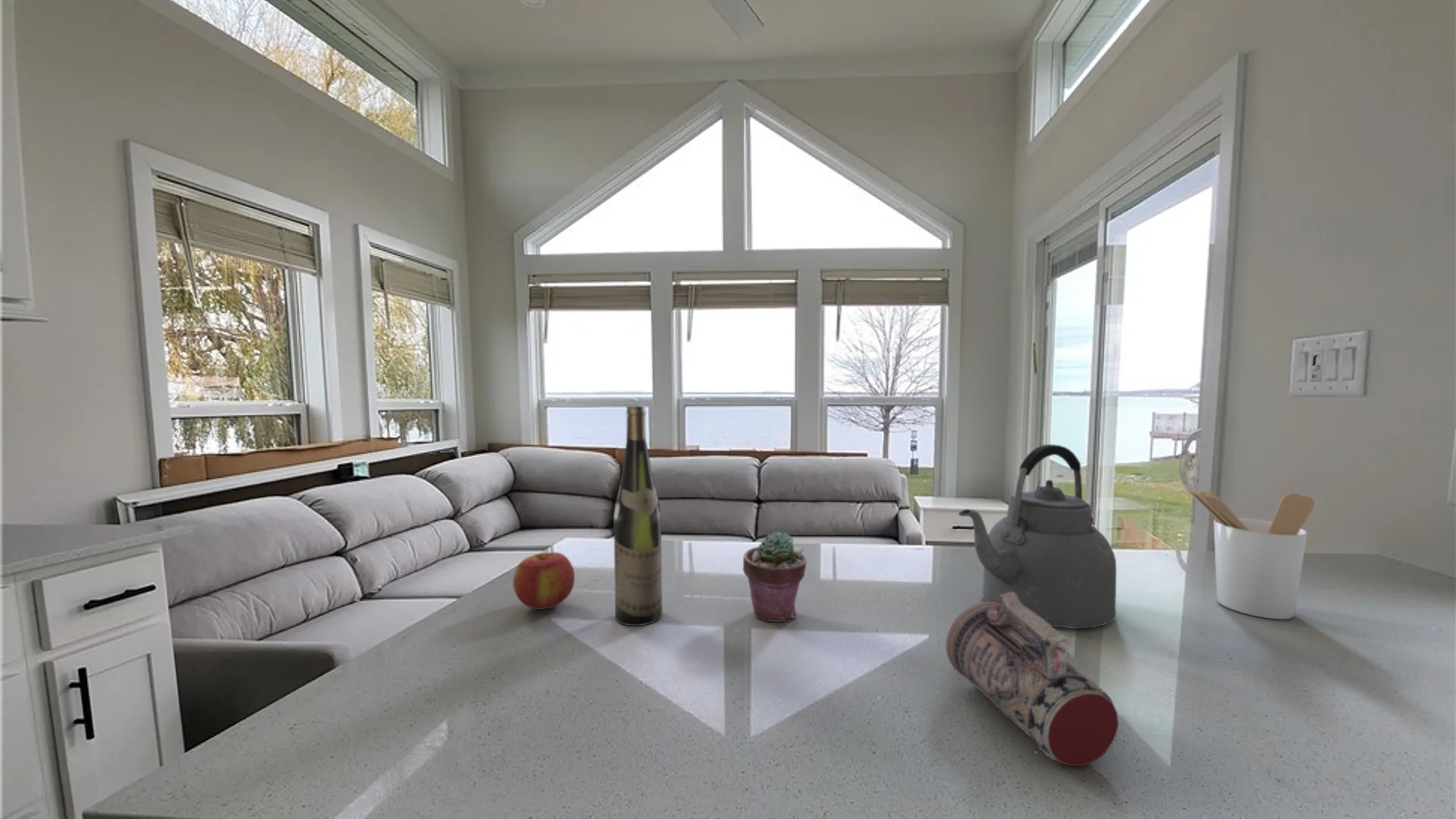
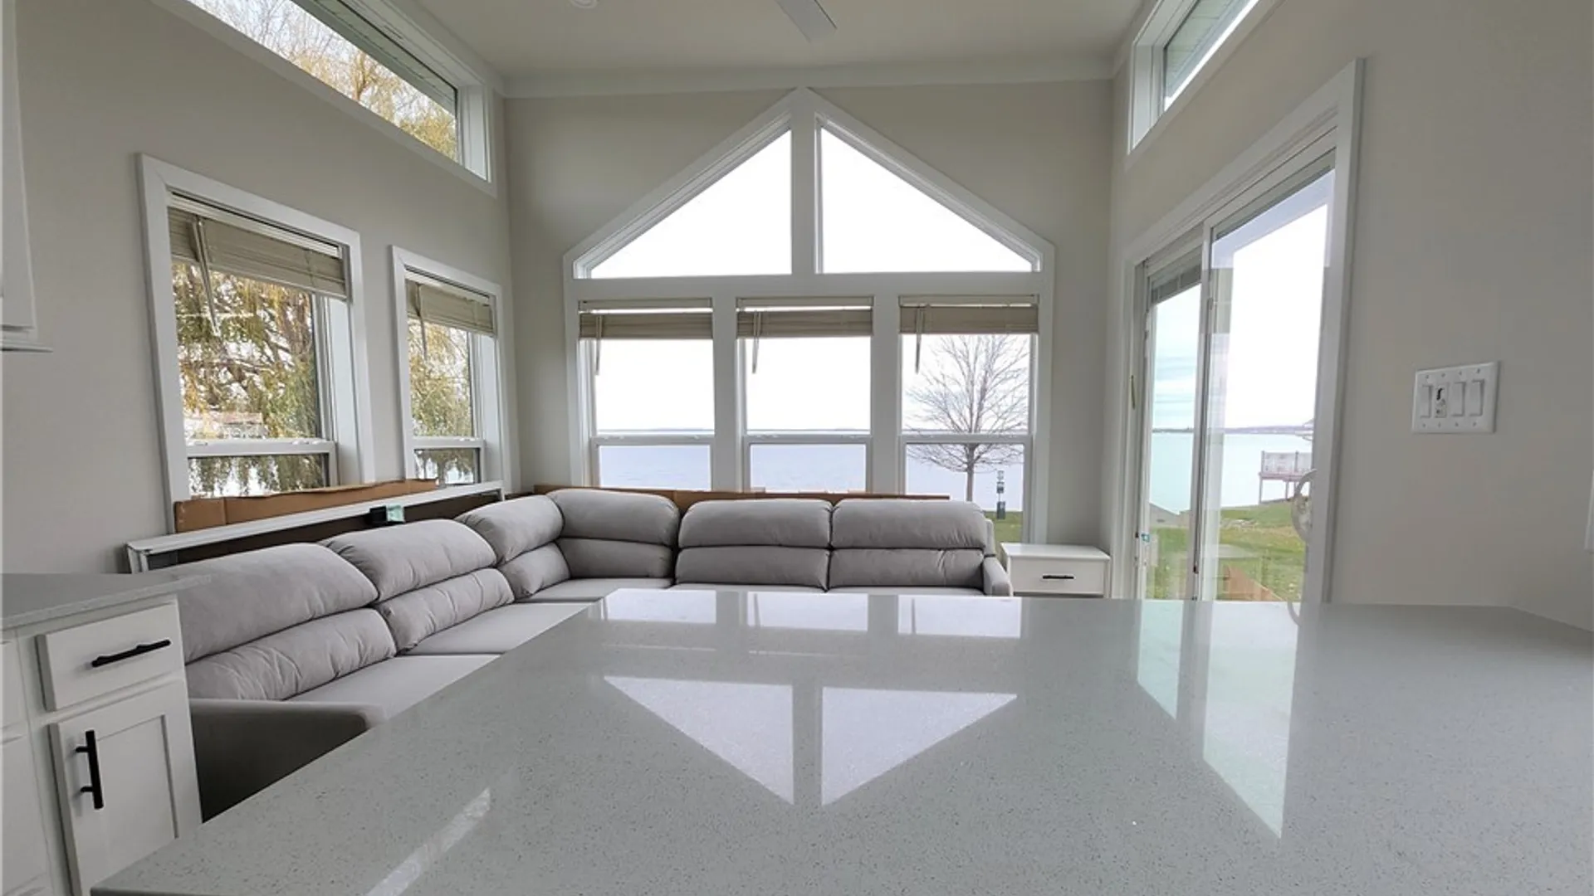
- kettle (1028, 529)
- apple (544, 579)
- wine bottle (637, 511)
- utensil holder (1240, 547)
- beer mug (1028, 657)
- potted succulent (774, 573)
